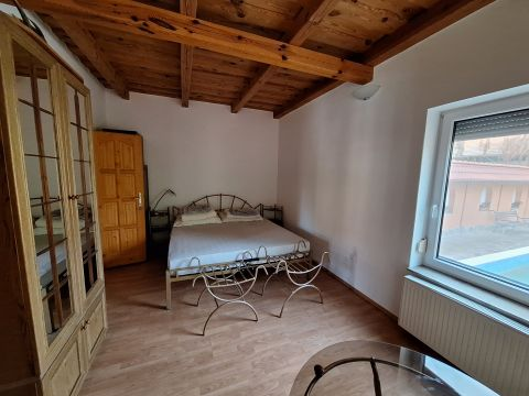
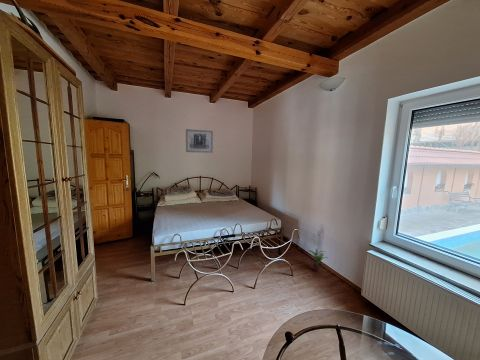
+ wall art (199, 141)
+ potted plant (316, 261)
